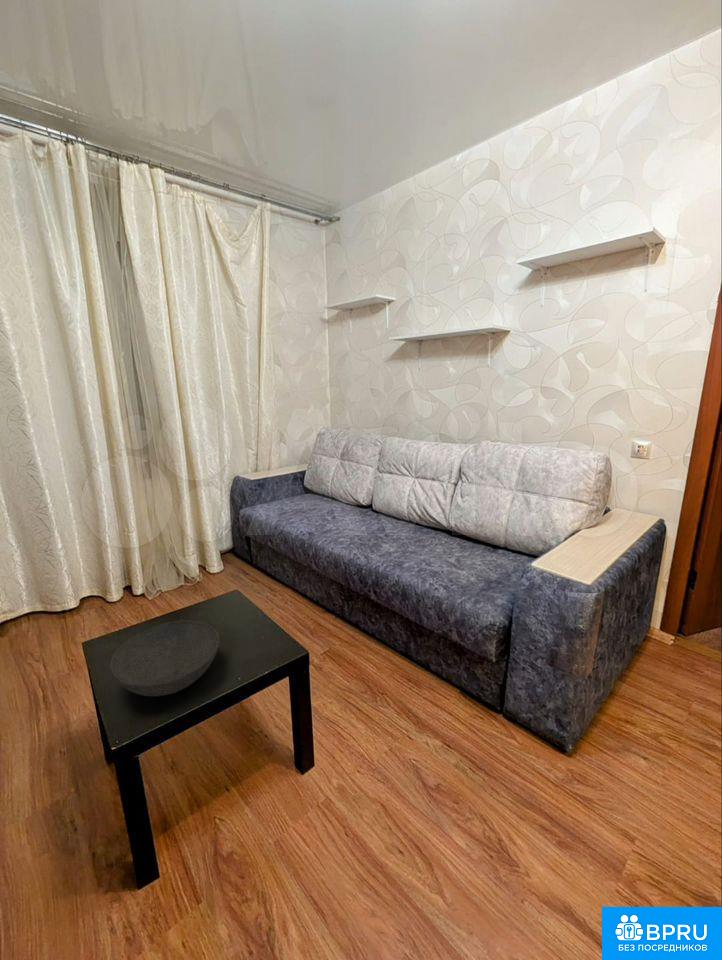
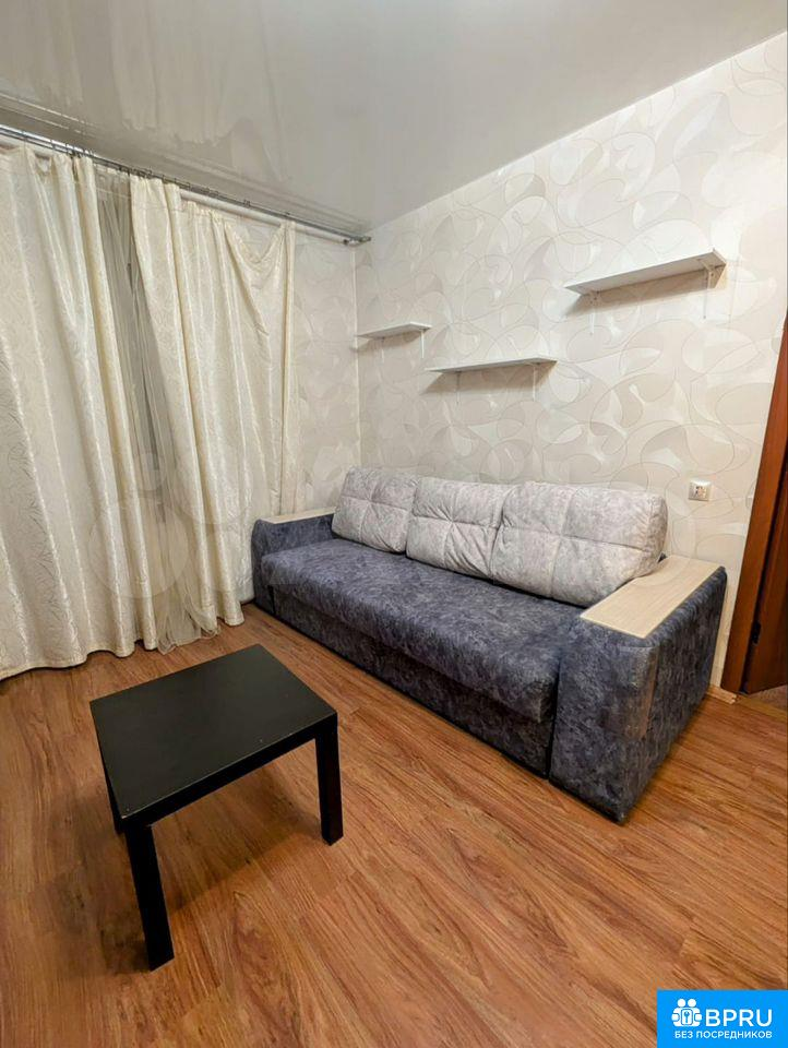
- bowl (169, 663)
